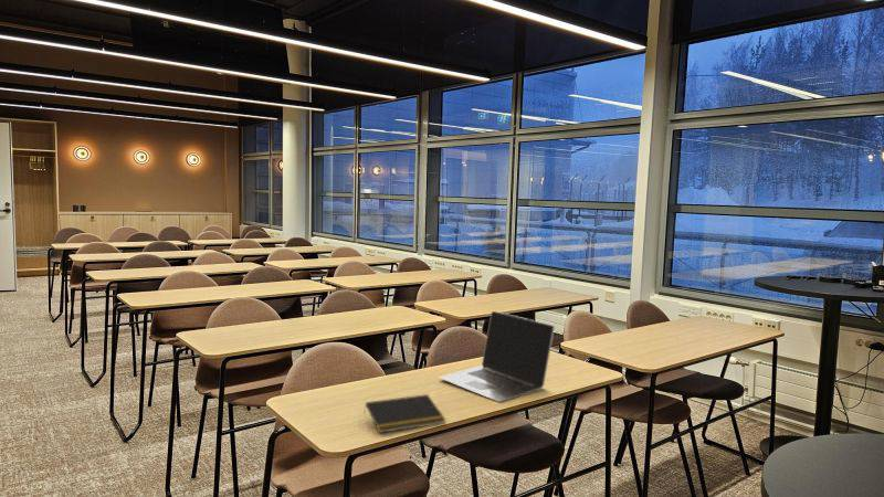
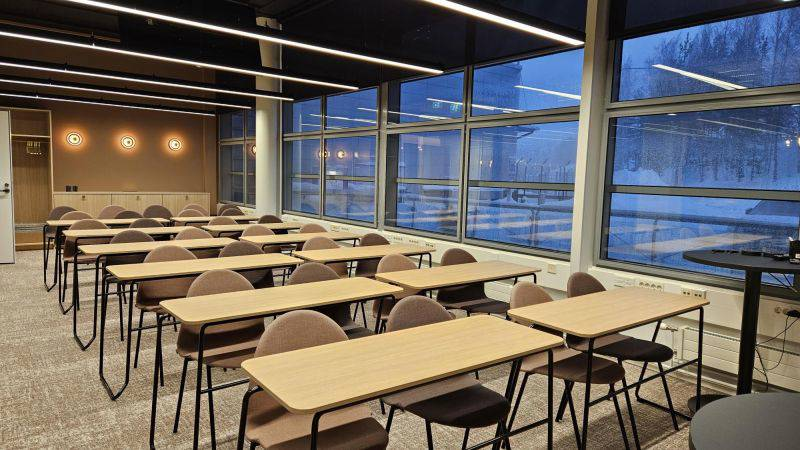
- notepad (404, 412)
- laptop (495, 352)
